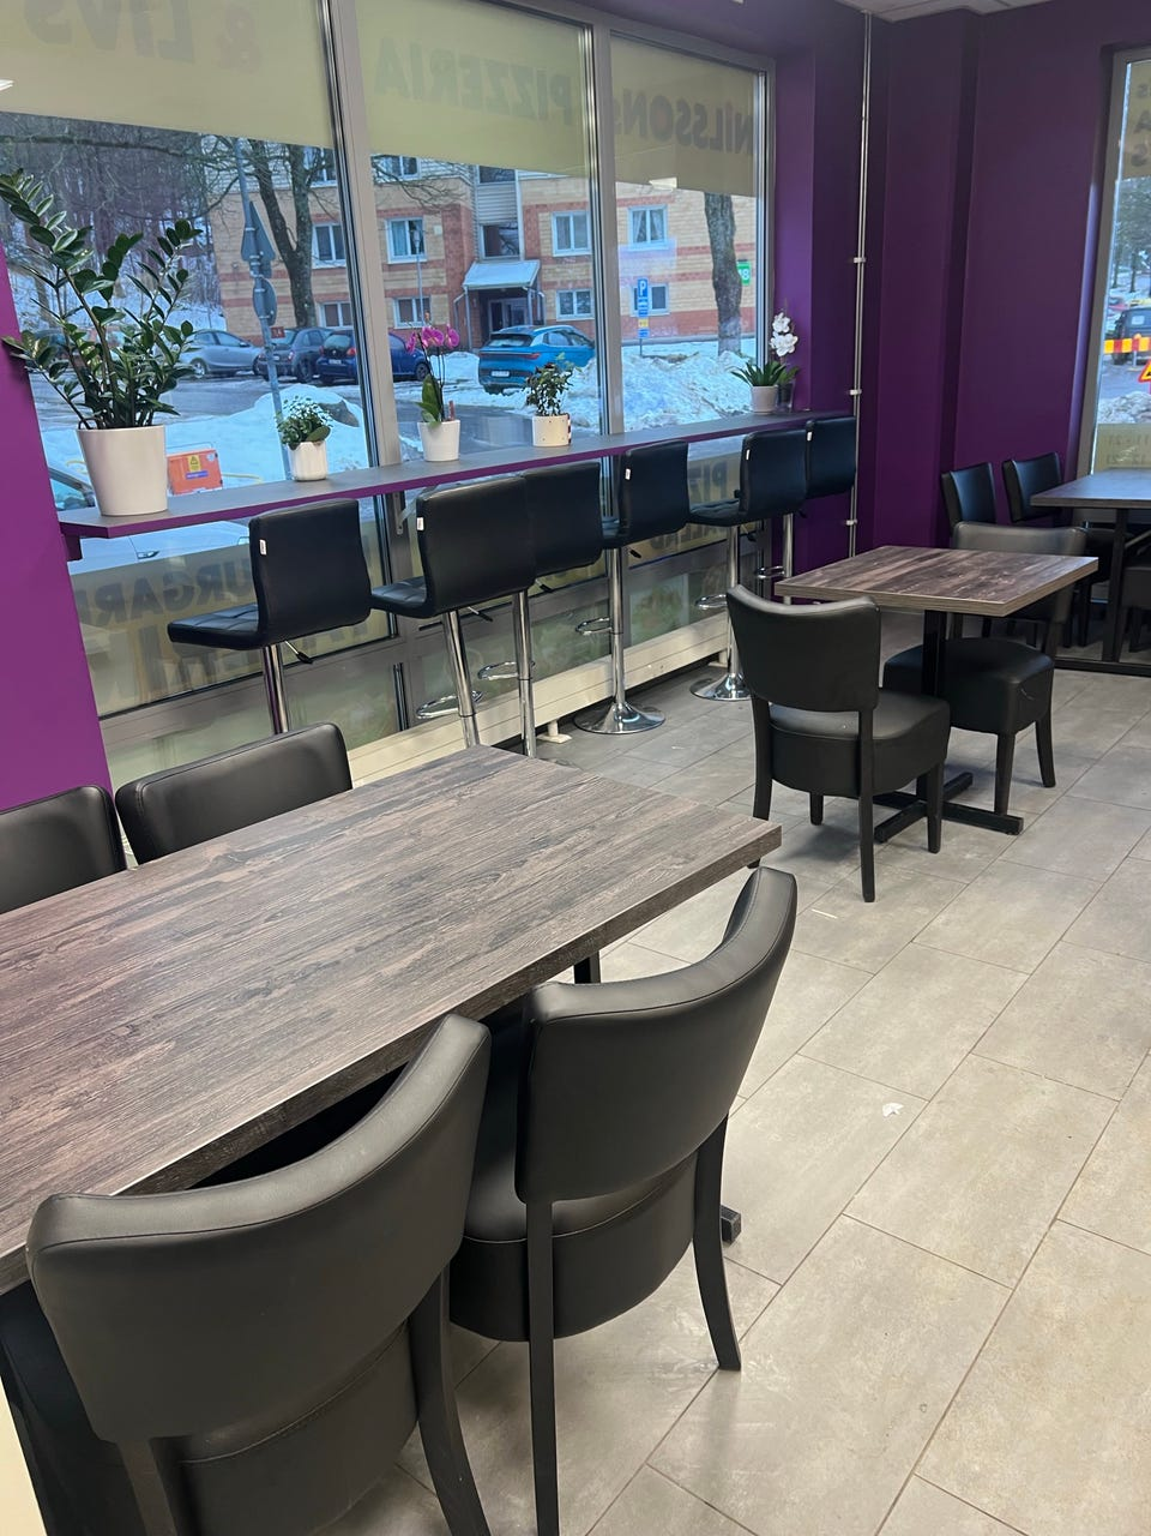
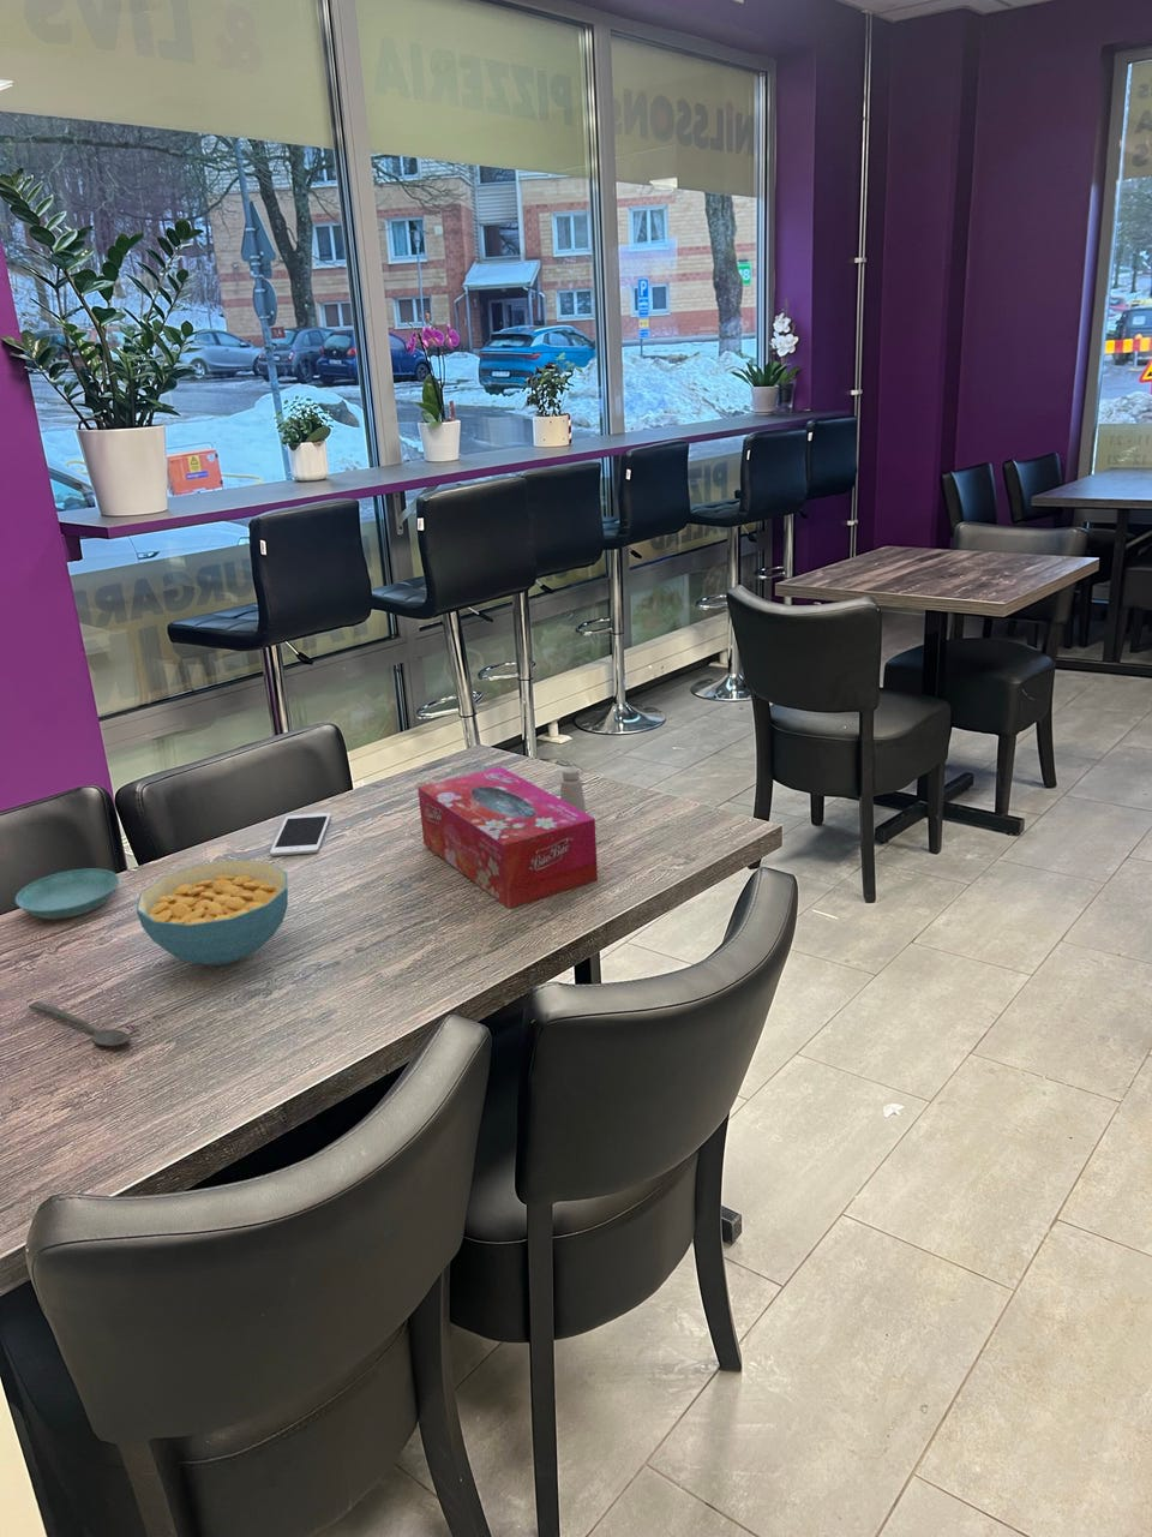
+ spoon (76, 1021)
+ tissue box (503, 831)
+ saltshaker (571, 790)
+ cereal bowl (218, 922)
+ saucer (69, 896)
+ cell phone (301, 834)
